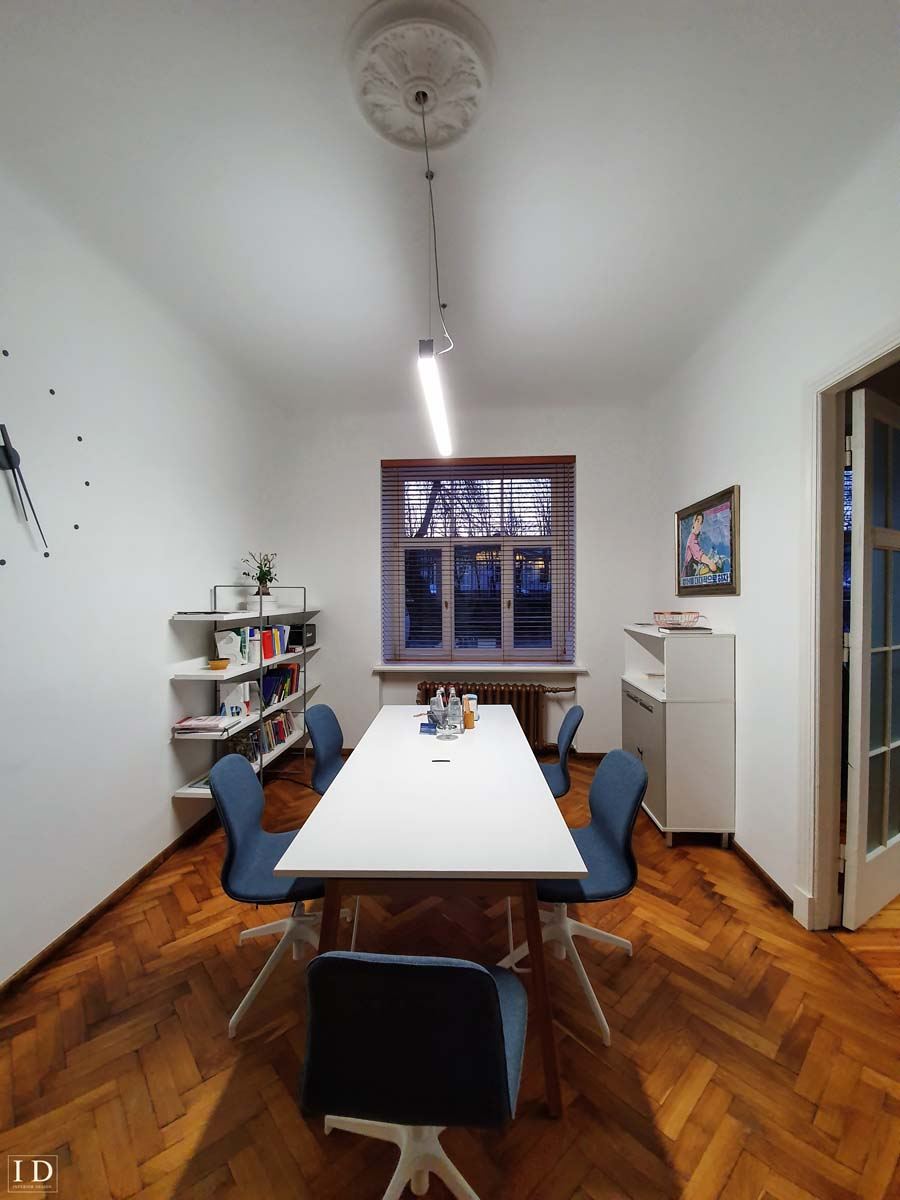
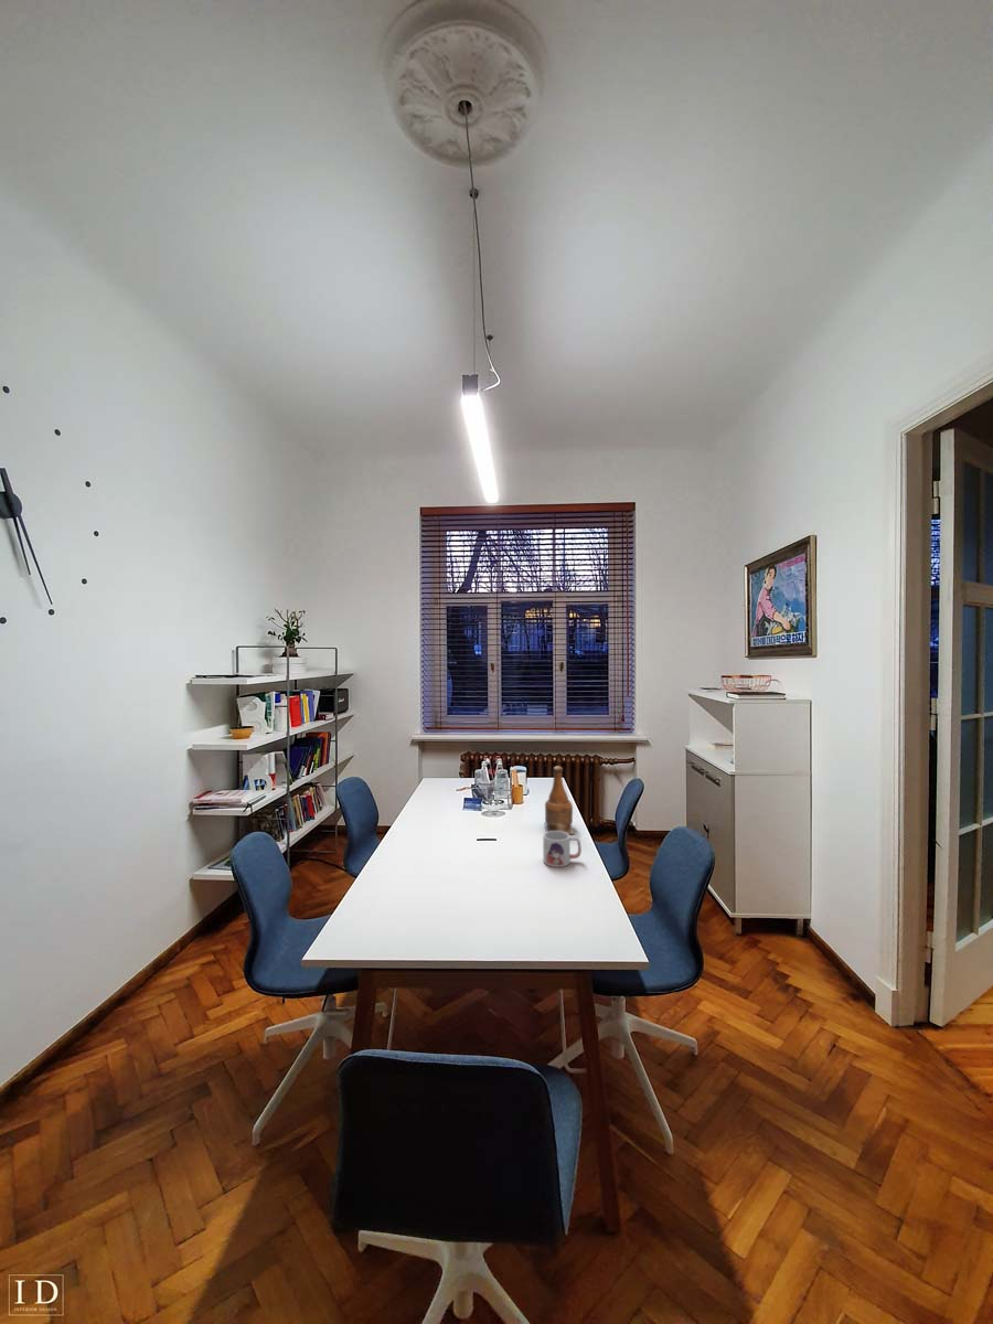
+ mug (562, 848)
+ bottle (558, 797)
